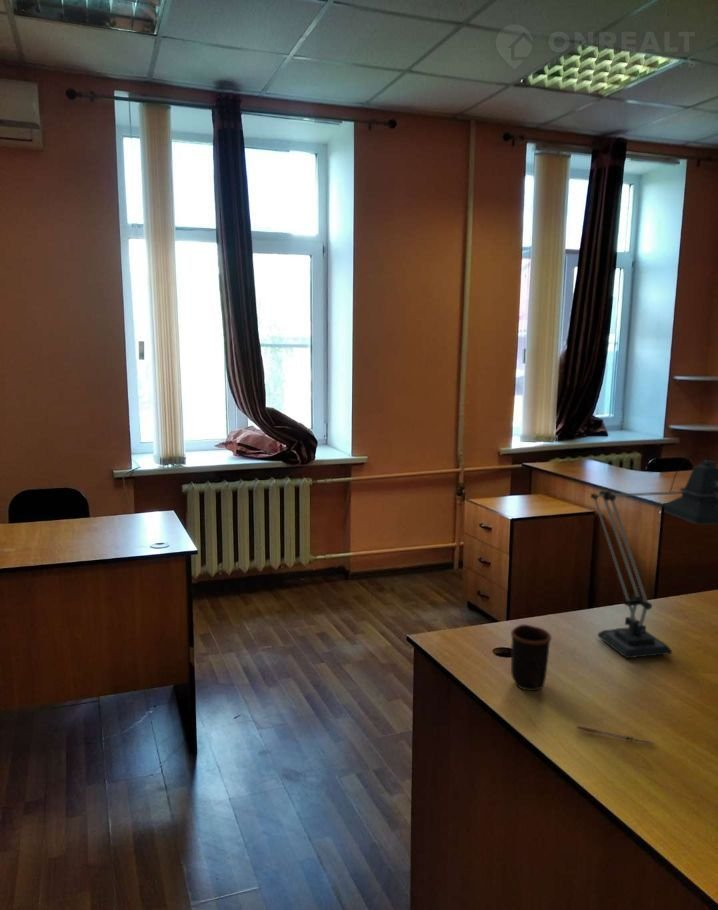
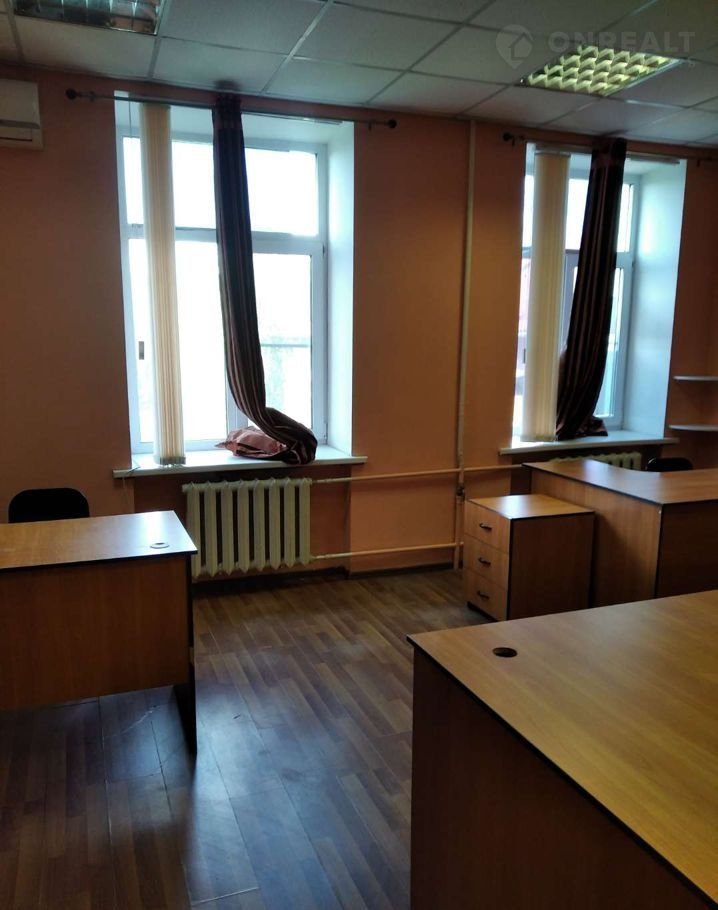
- mug (532, 662)
- pen (615, 734)
- desk lamp (633, 558)
